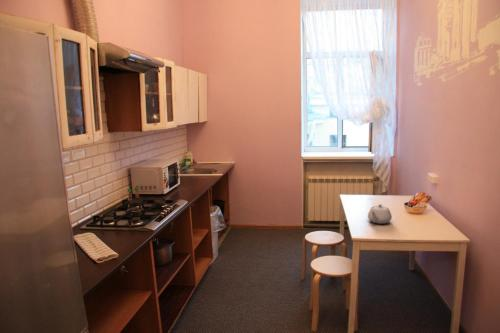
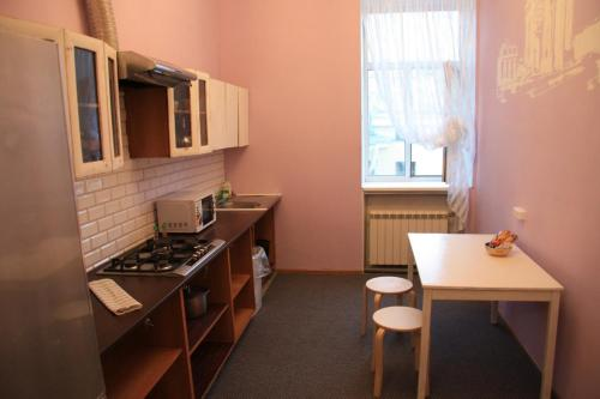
- teapot (379, 213)
